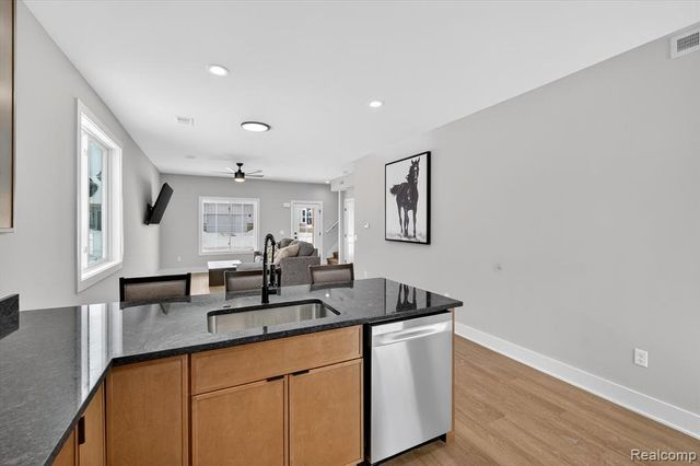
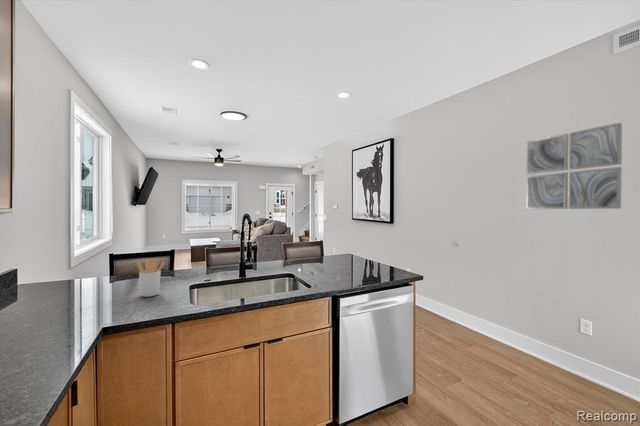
+ wall art (567, 172)
+ utensil holder (150, 275)
